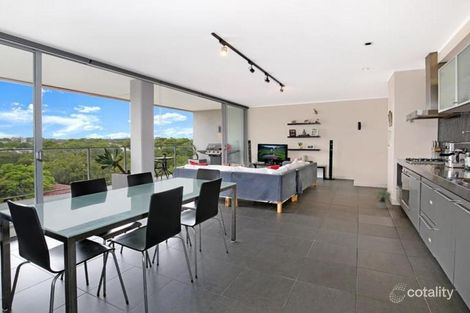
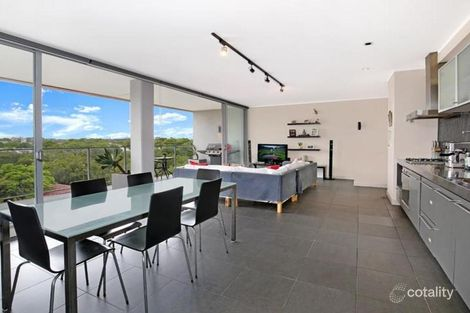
- potted plant (382, 199)
